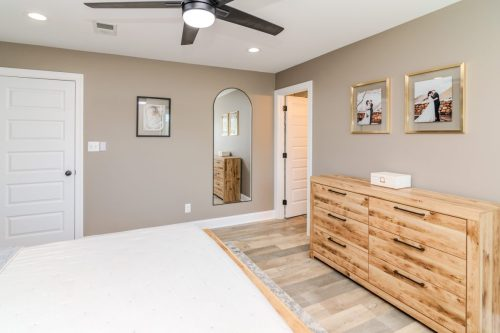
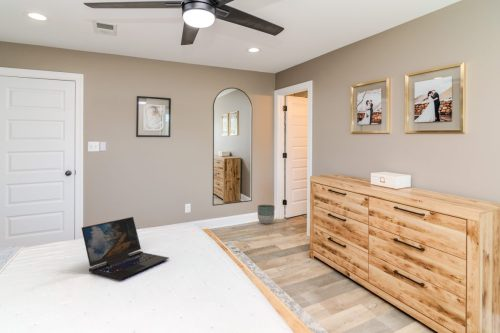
+ planter (266, 214)
+ laptop (127, 244)
